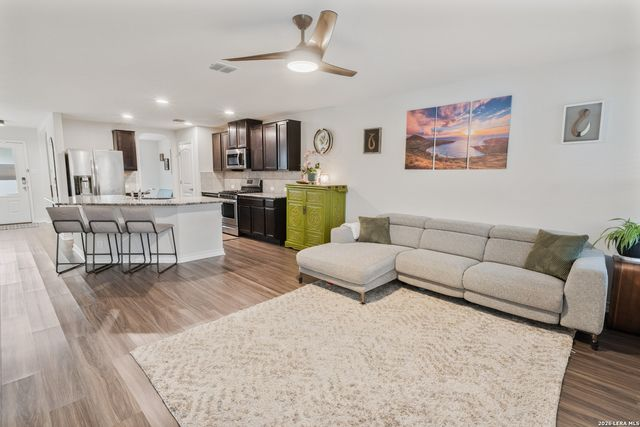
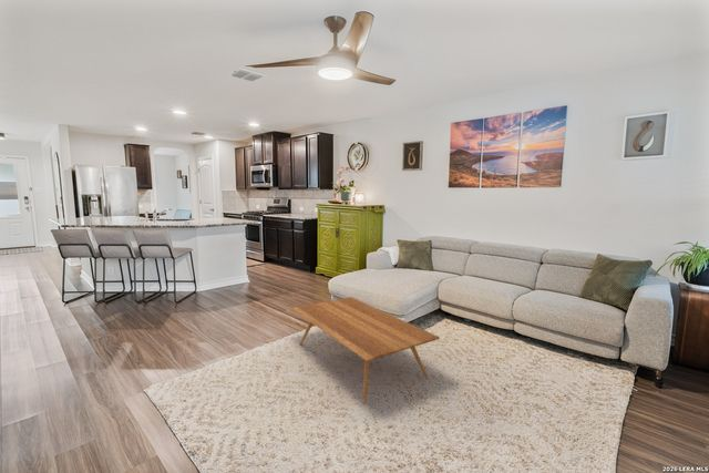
+ coffee table (357, 340)
